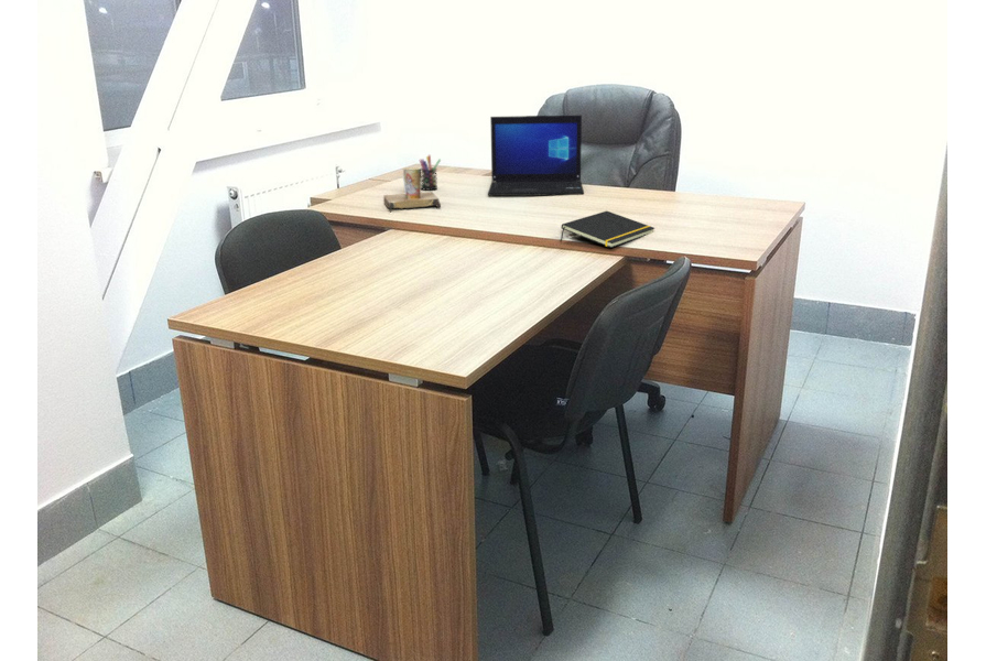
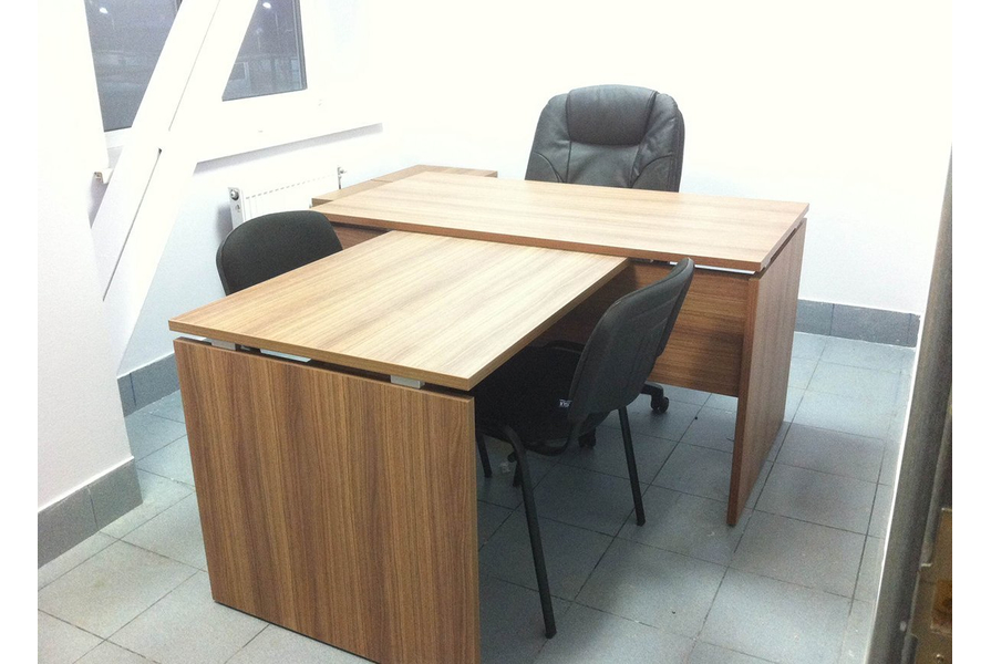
- cup (411, 187)
- pen holder (430, 171)
- laptop (535, 154)
- notepad (608, 228)
